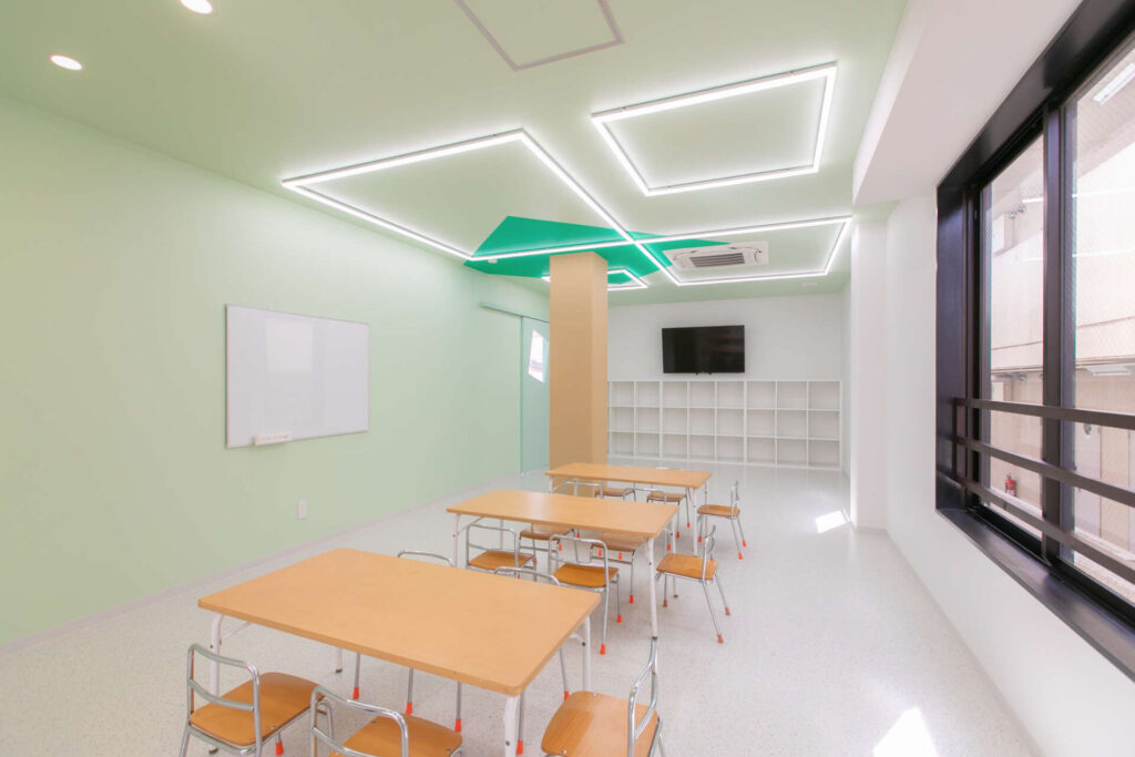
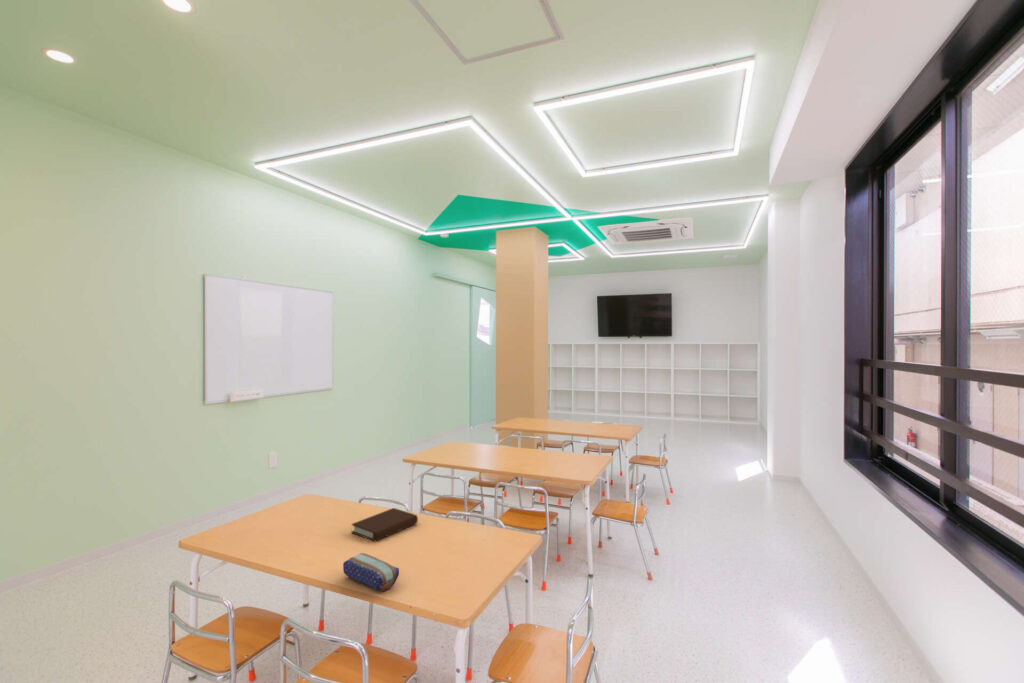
+ pencil case (370, 570)
+ book (385, 523)
